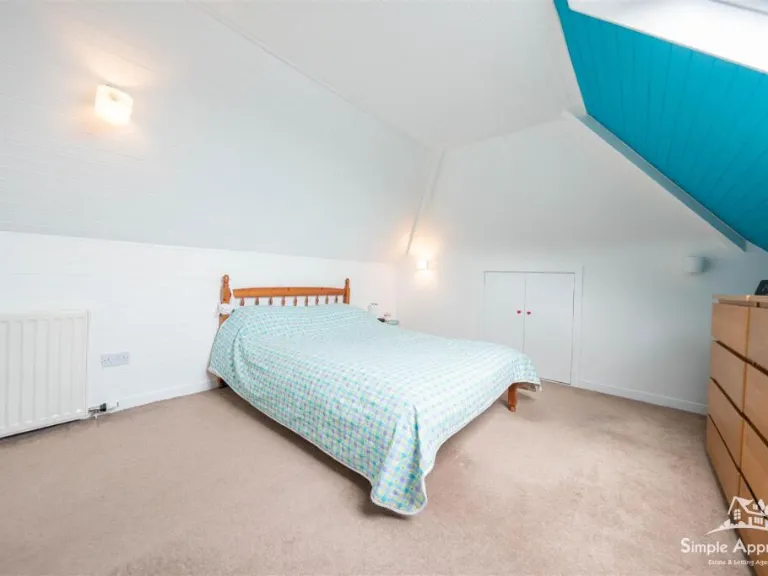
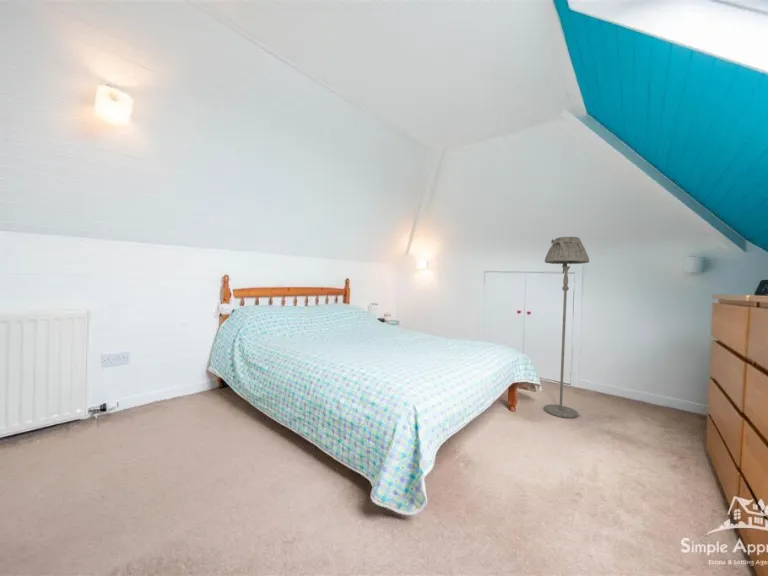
+ floor lamp (563, 324)
